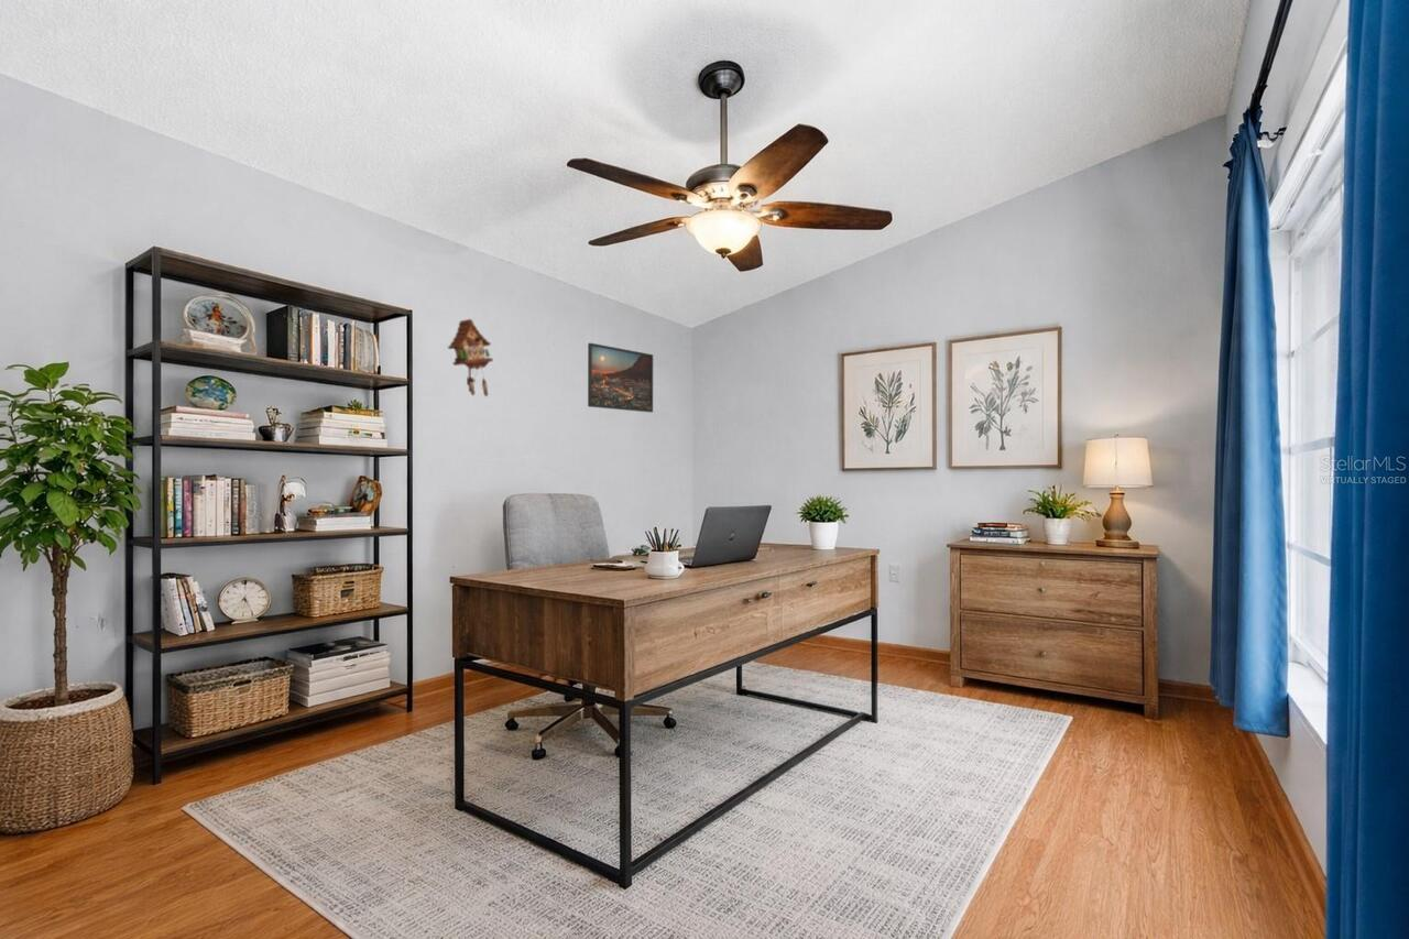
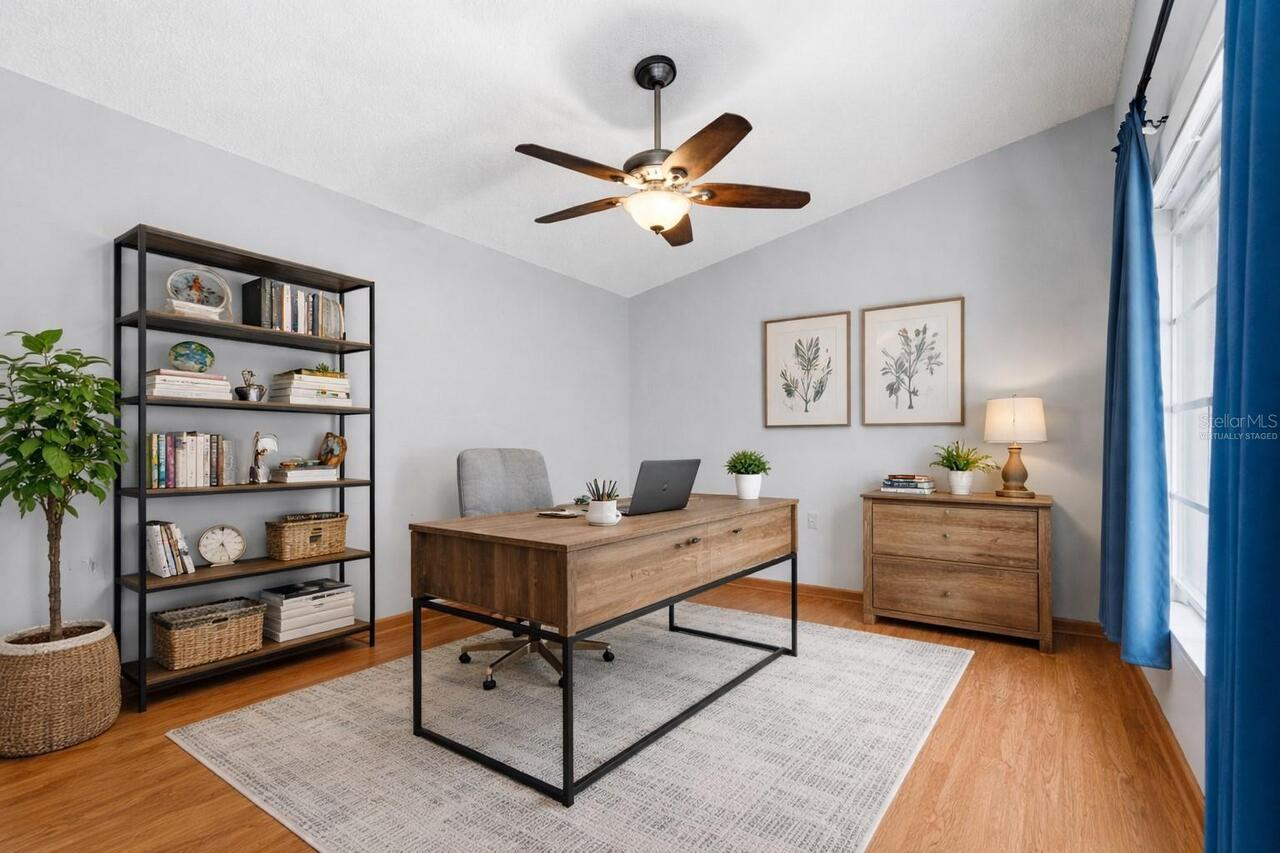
- cuckoo clock (470, 358)
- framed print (622, 379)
